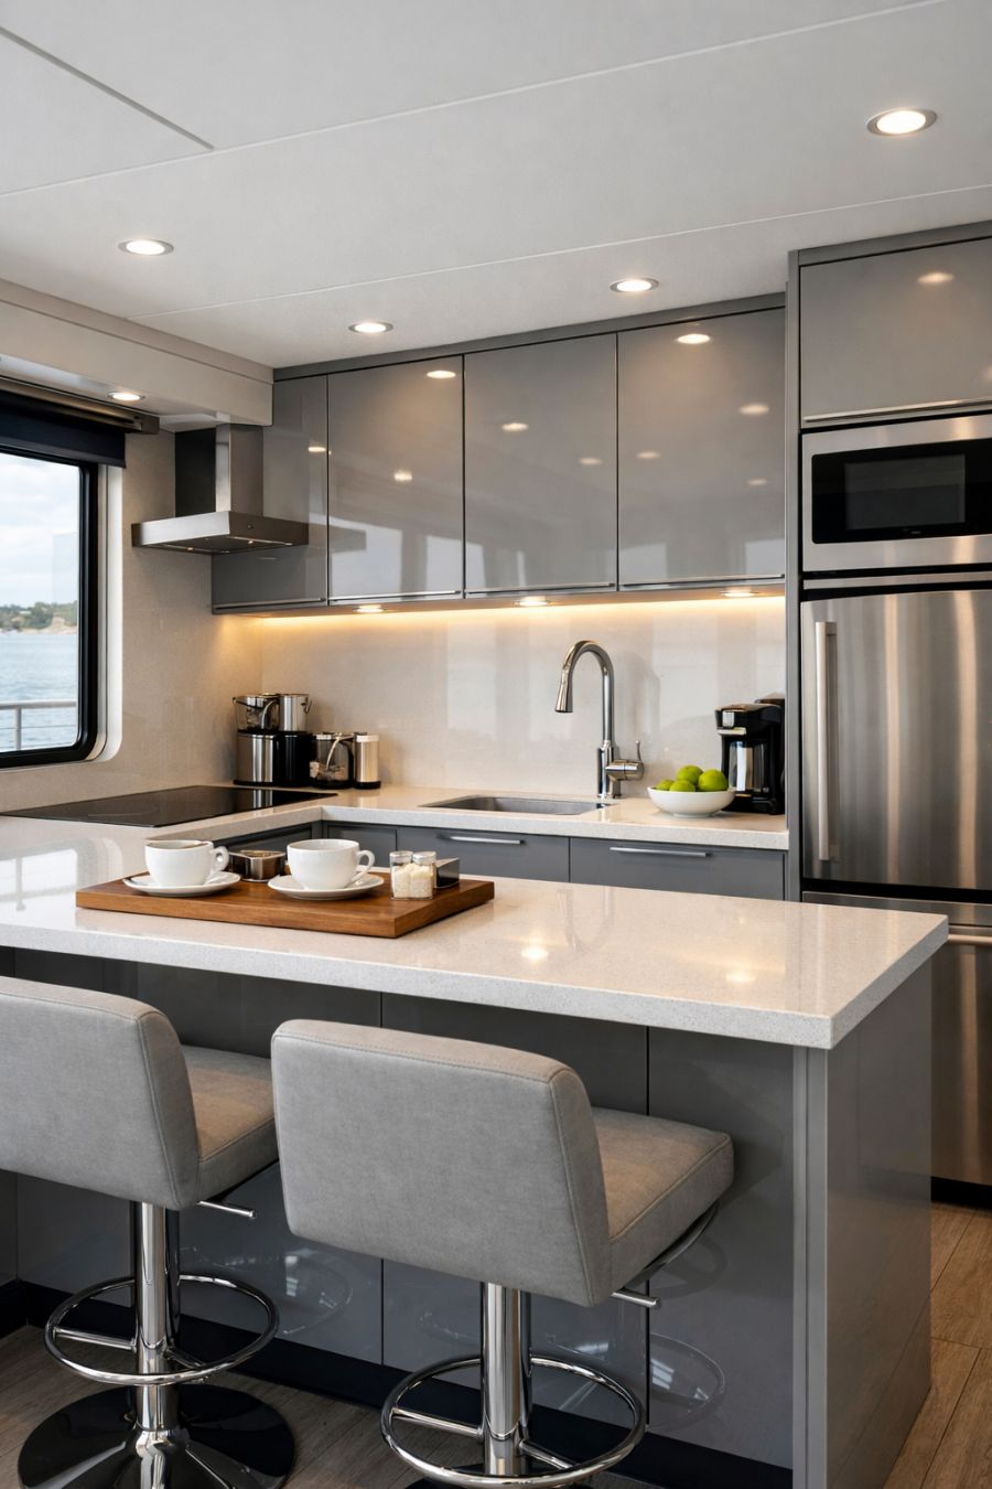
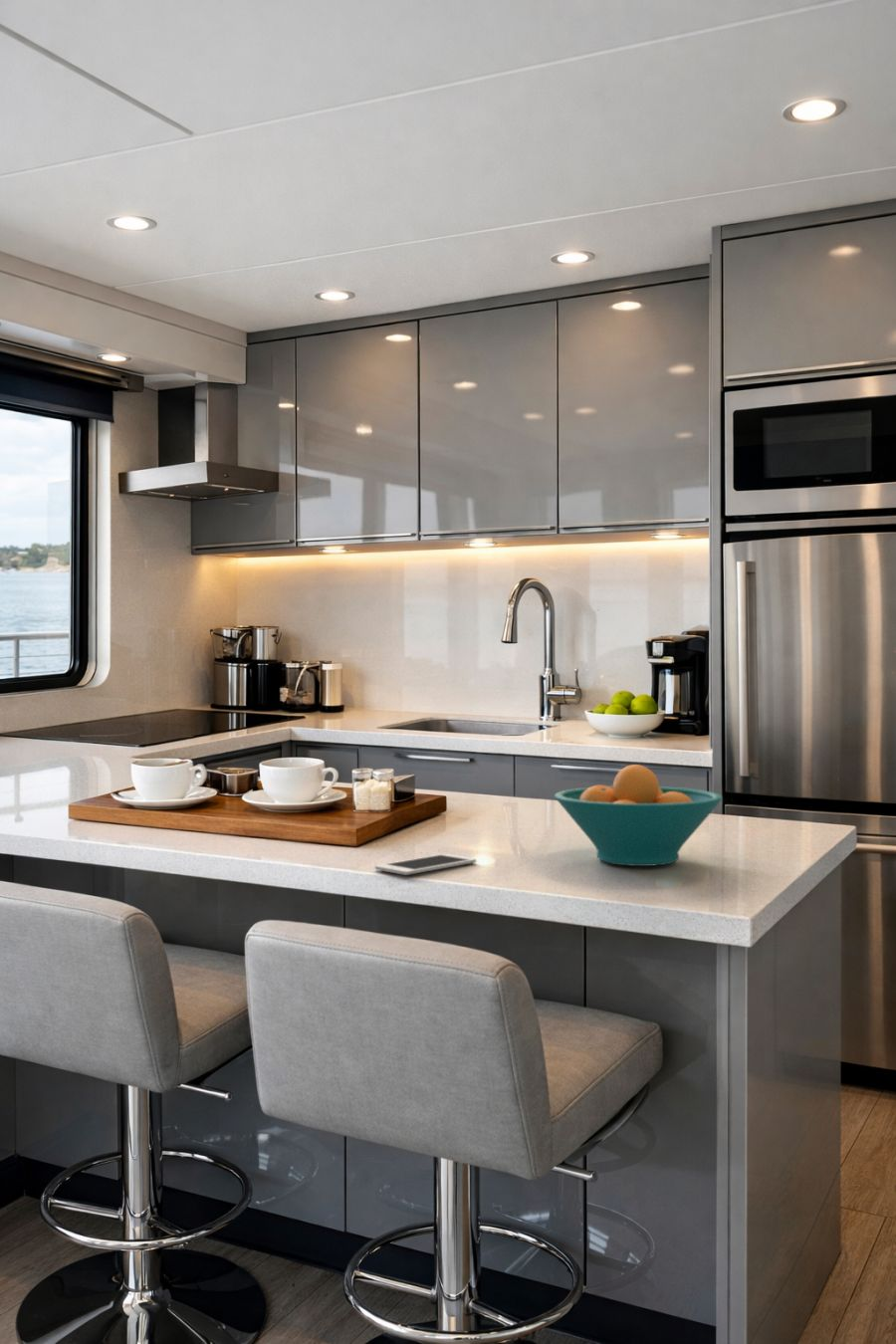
+ fruit bowl (637, 812)
+ cell phone (426, 863)
